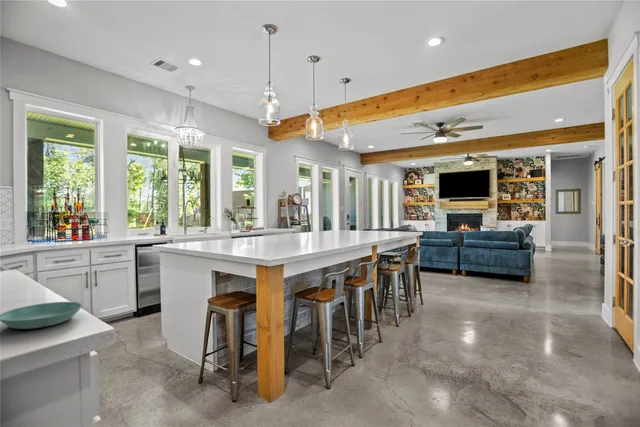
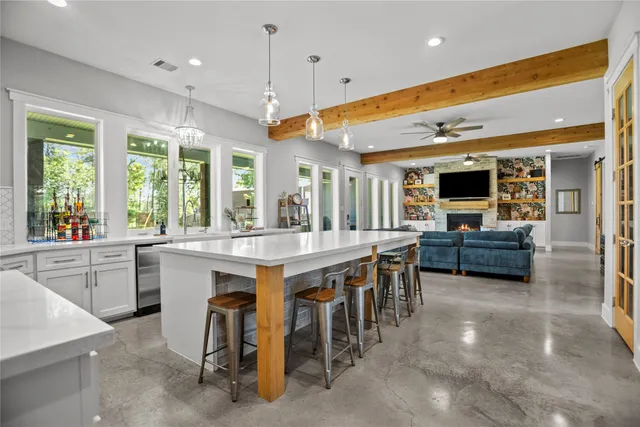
- saucer (42, 315)
